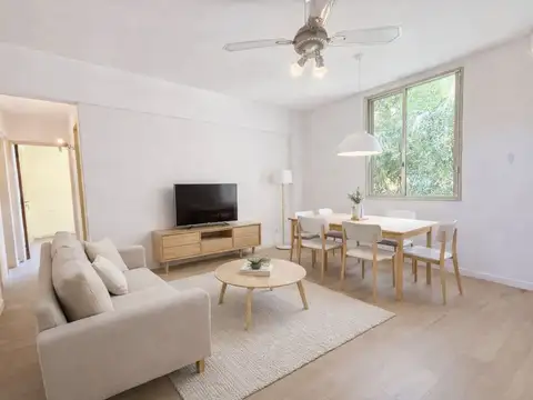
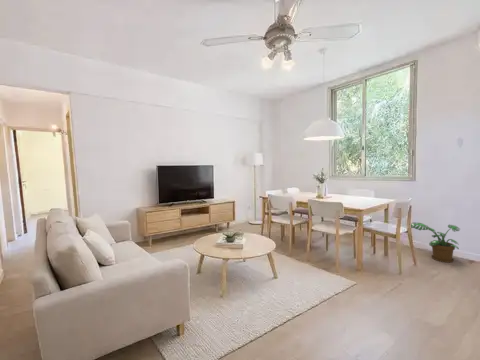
+ potted plant (436, 240)
